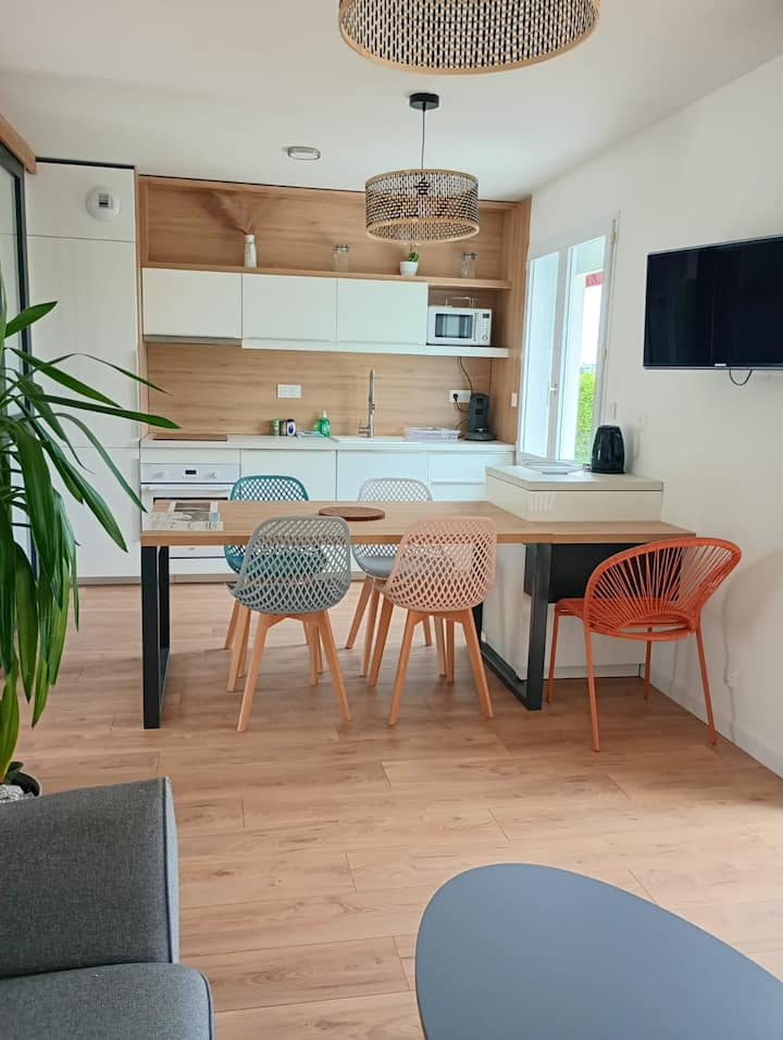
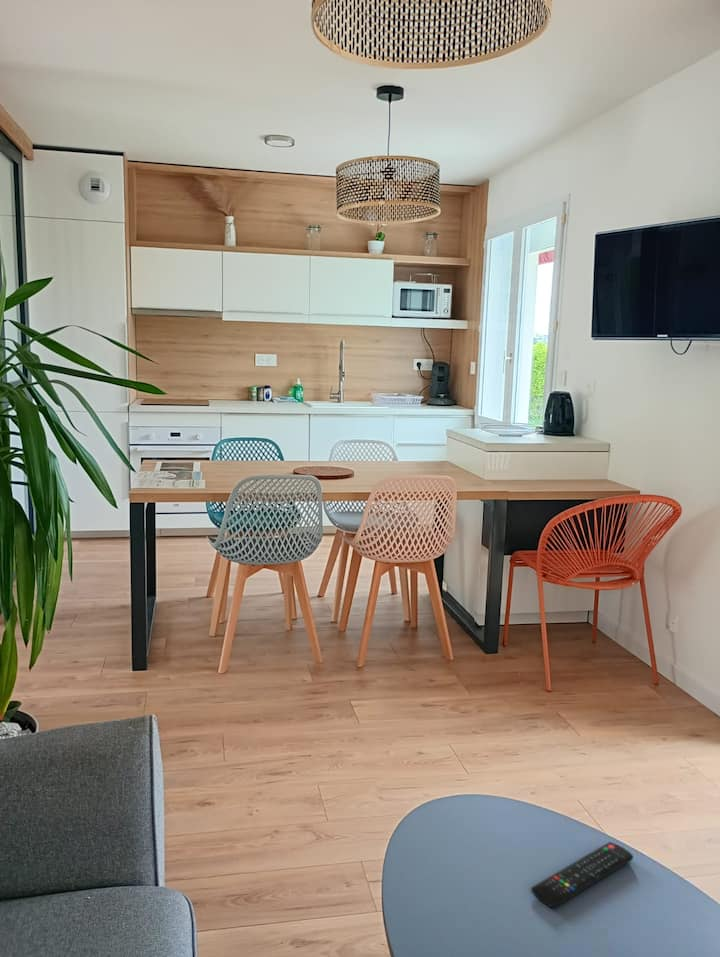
+ remote control (584, 873)
